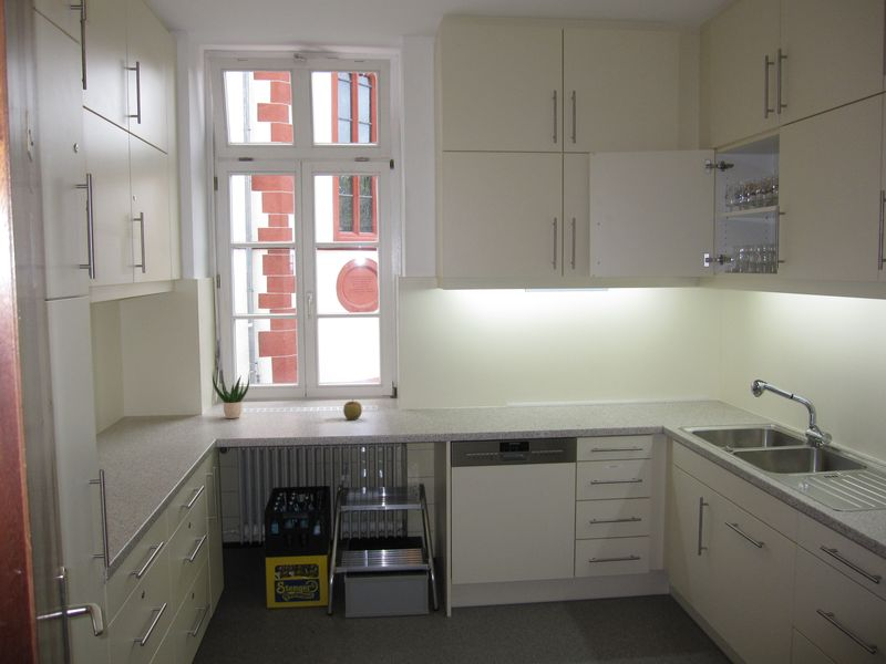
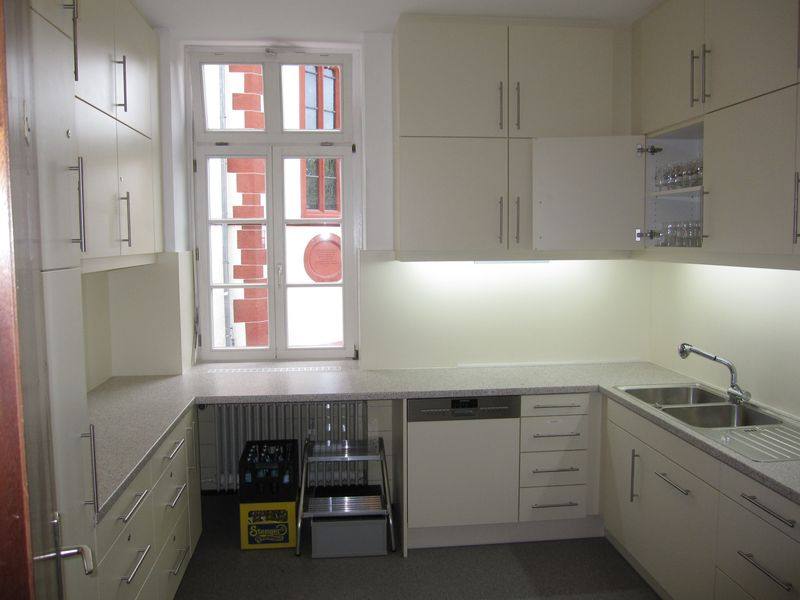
- apple (352, 408)
- potted plant (230, 393)
